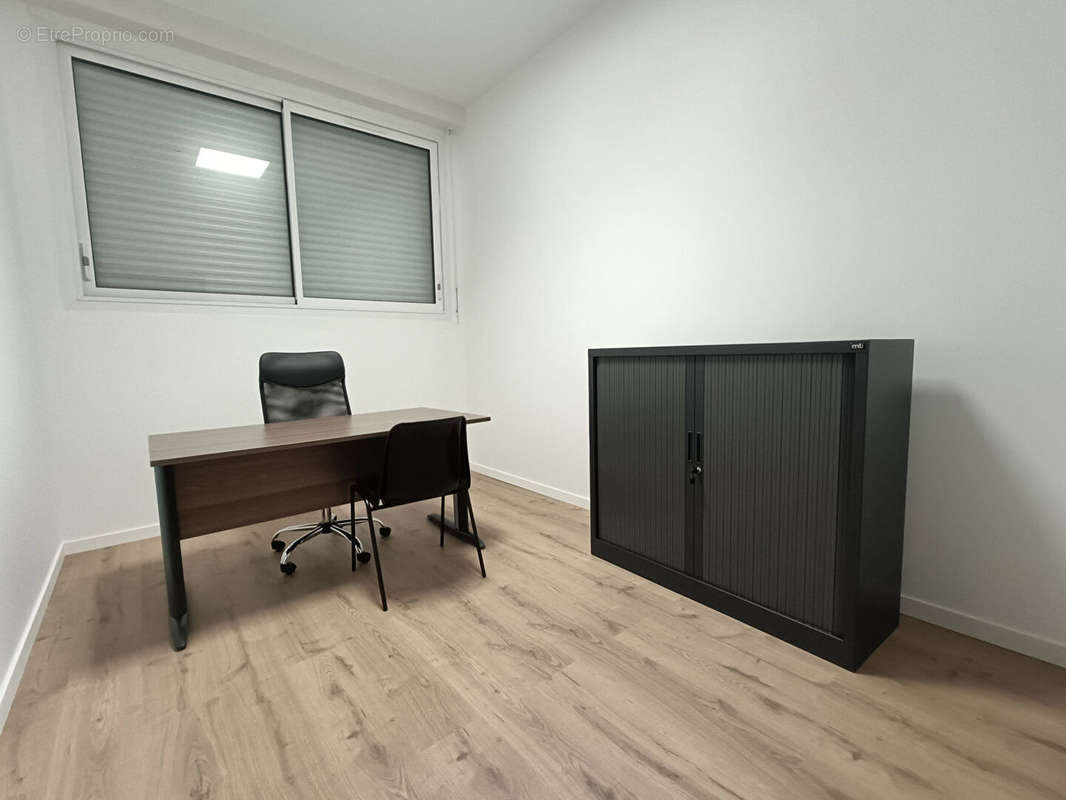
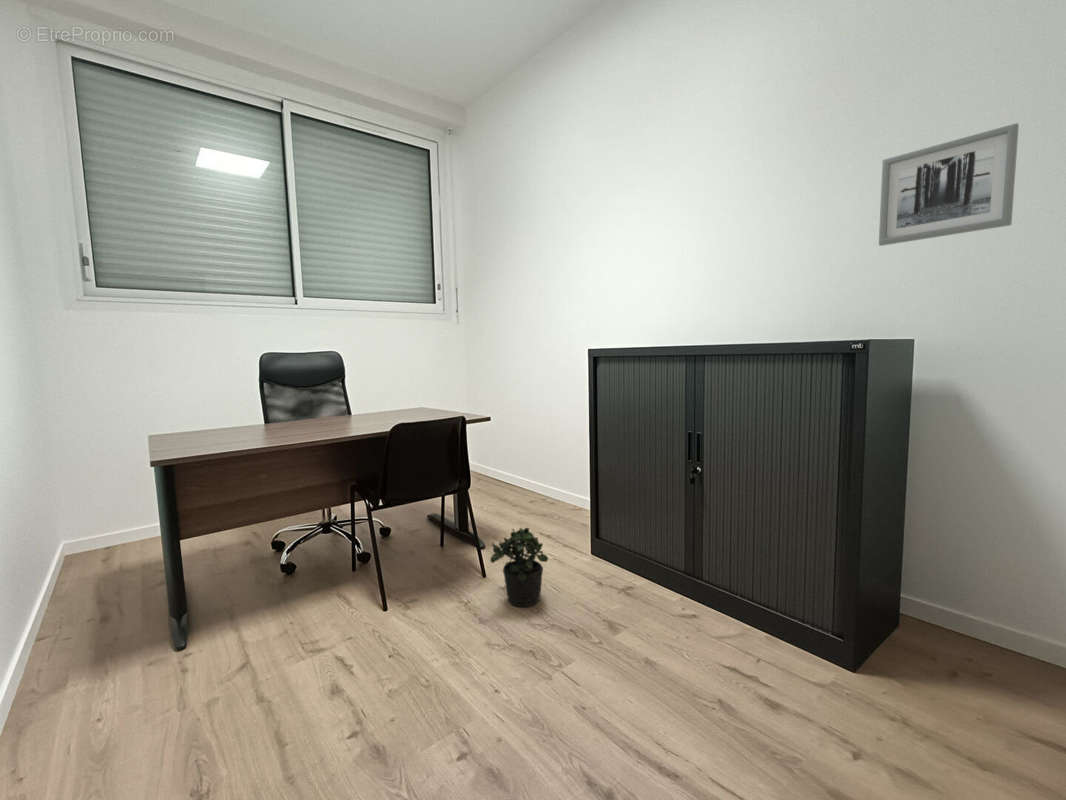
+ wall art (942, 190)
+ potted plant (519, 563)
